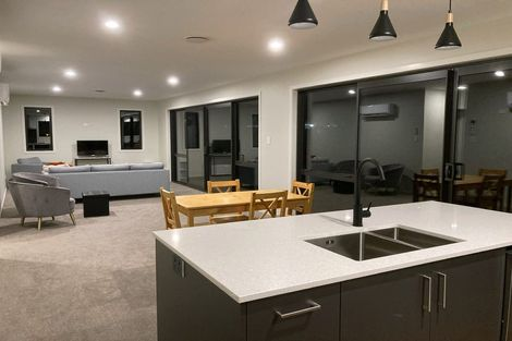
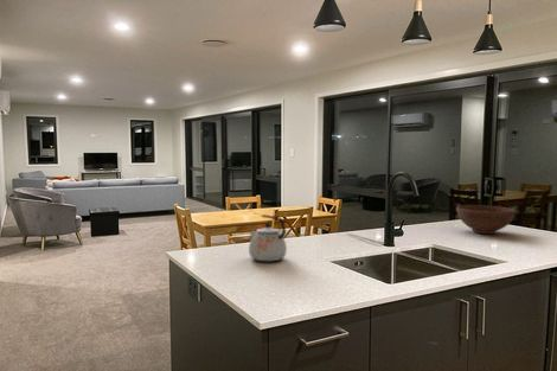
+ fruit bowl (484, 220)
+ kettle (267, 237)
